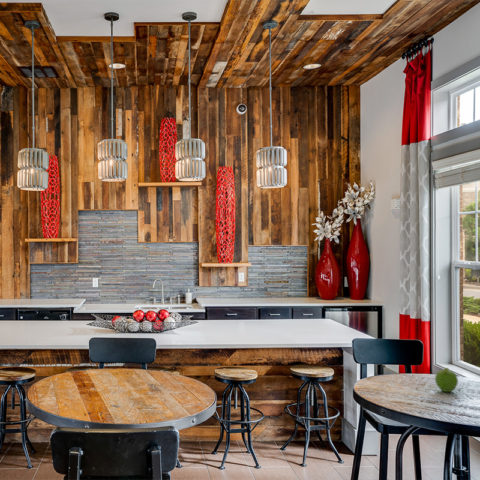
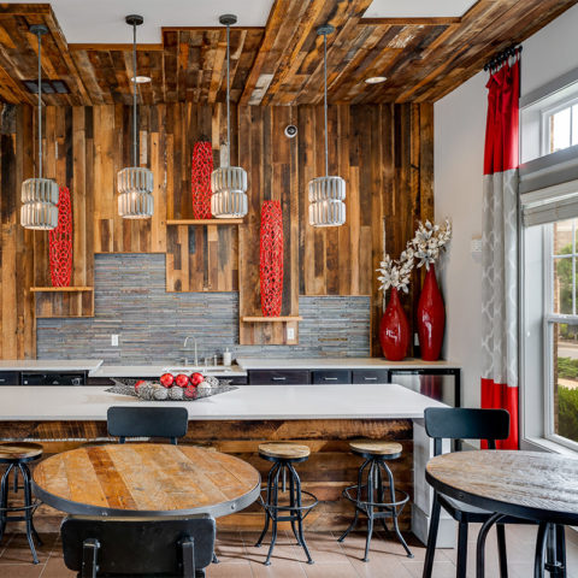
- fruit (446, 379)
